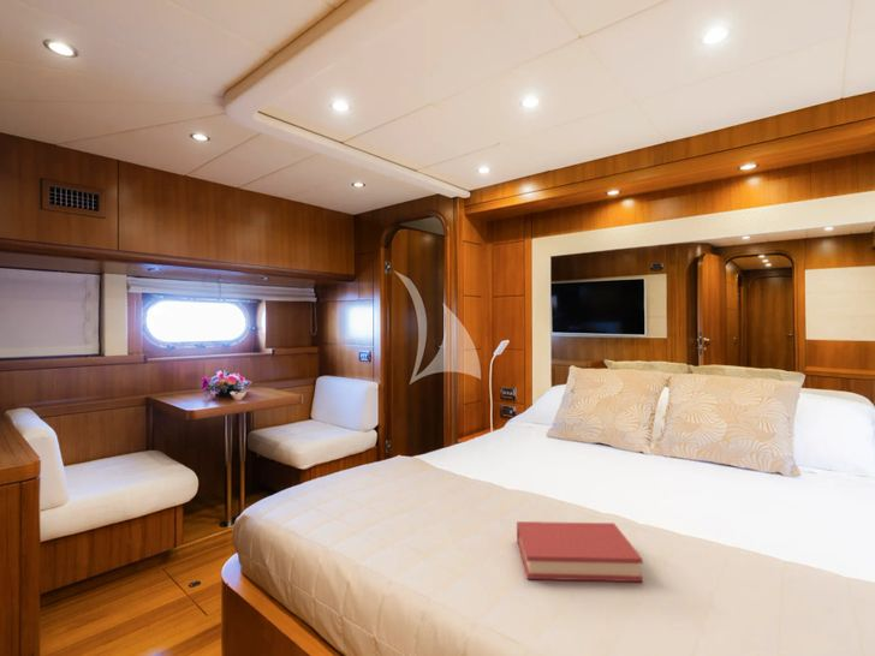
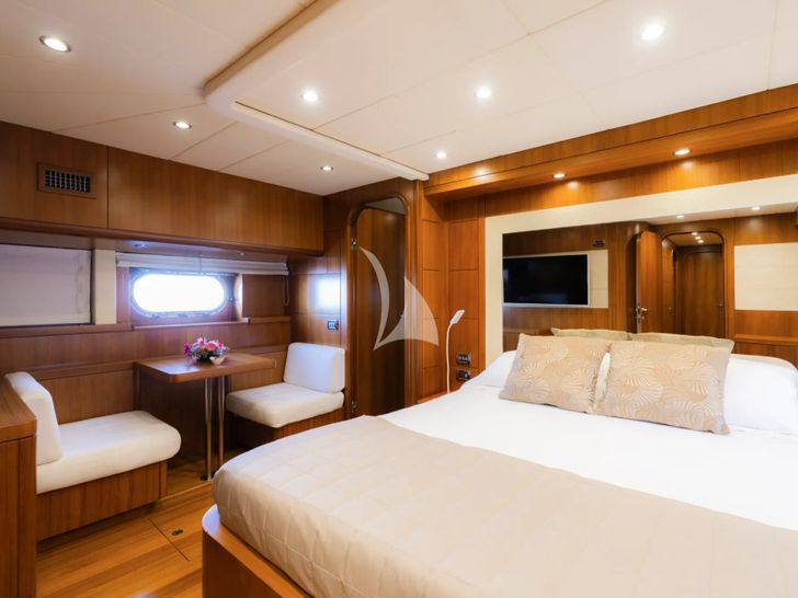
- hardback book (573, 548)
